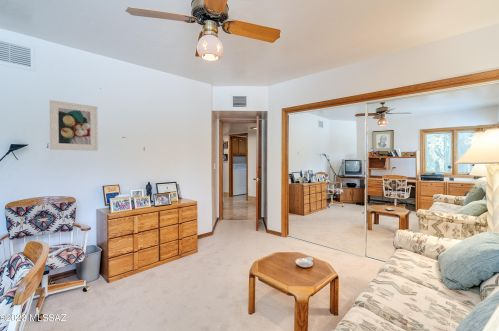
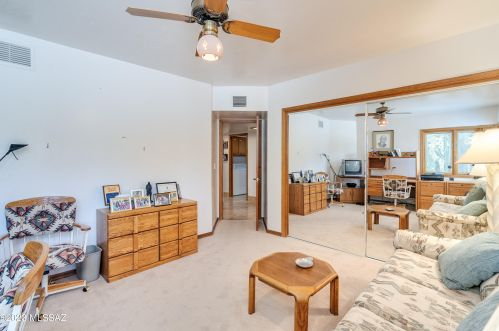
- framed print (75, 126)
